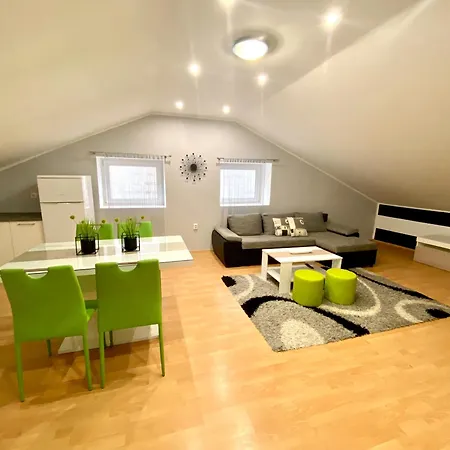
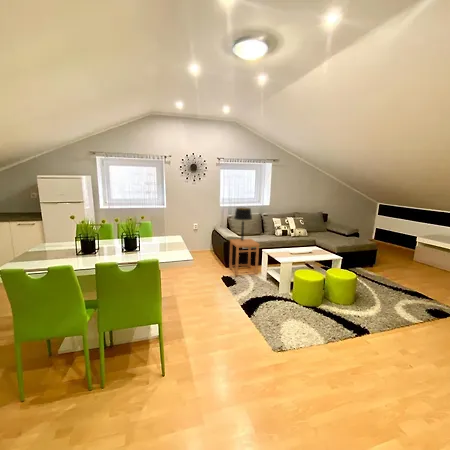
+ side table (248, 256)
+ table lamp (242, 224)
